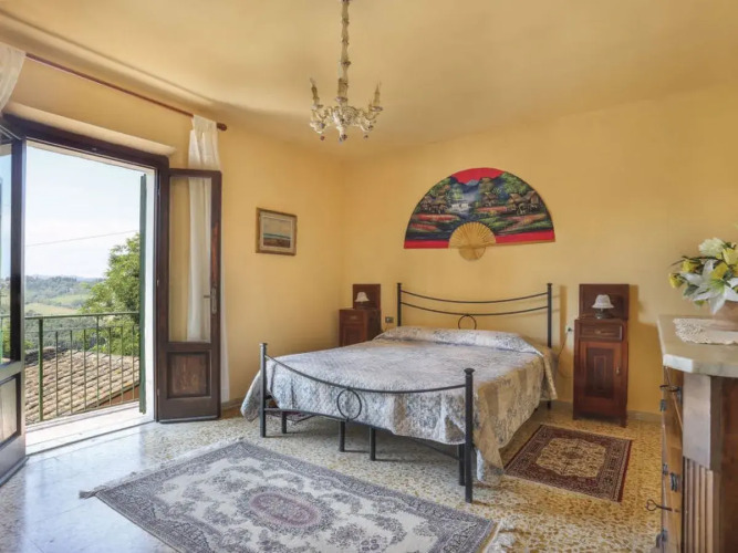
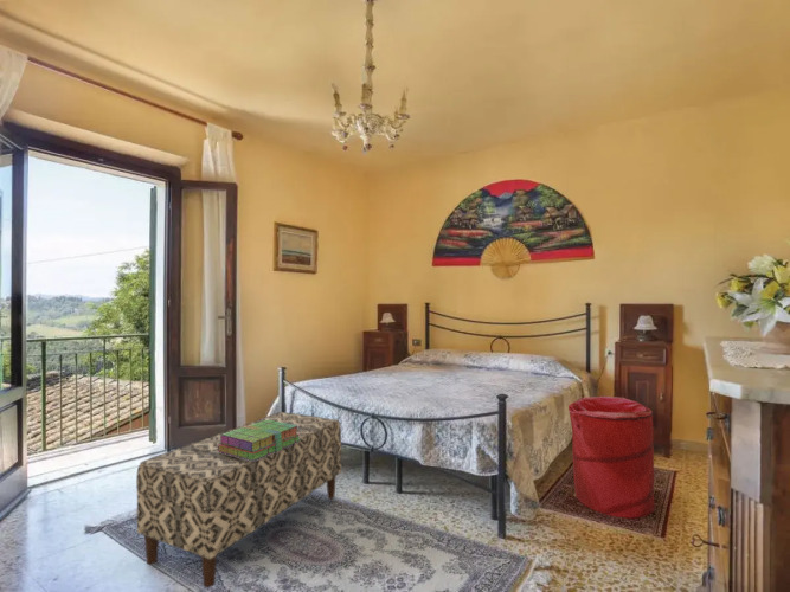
+ stack of books (259, 437)
+ bench (253, 482)
+ laundry hamper (610, 451)
